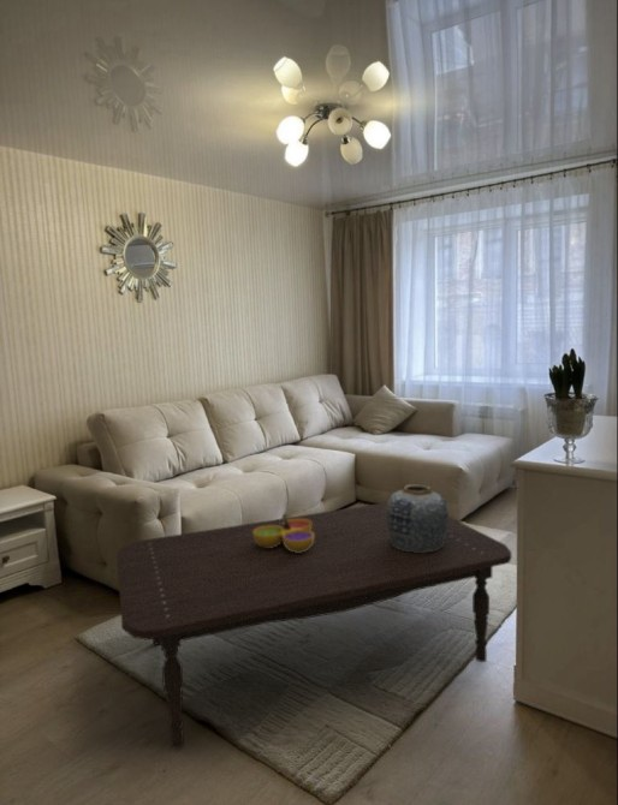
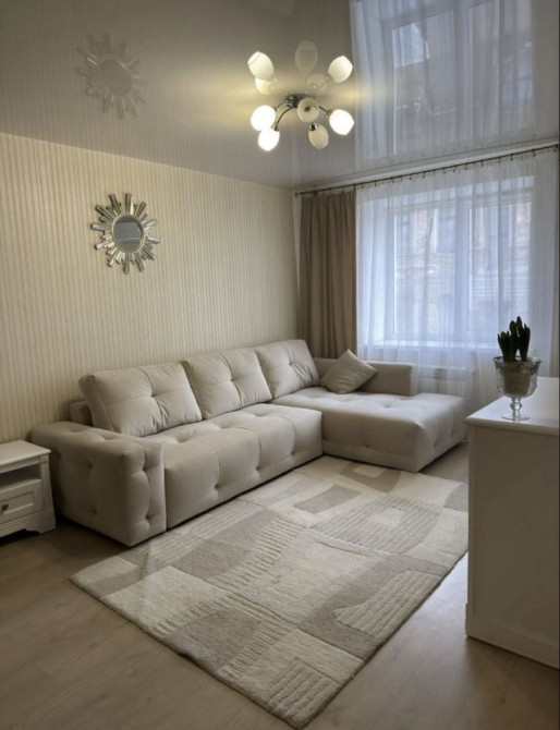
- vase (416, 518)
- decorative bowl (290, 532)
- coffee table (309, 600)
